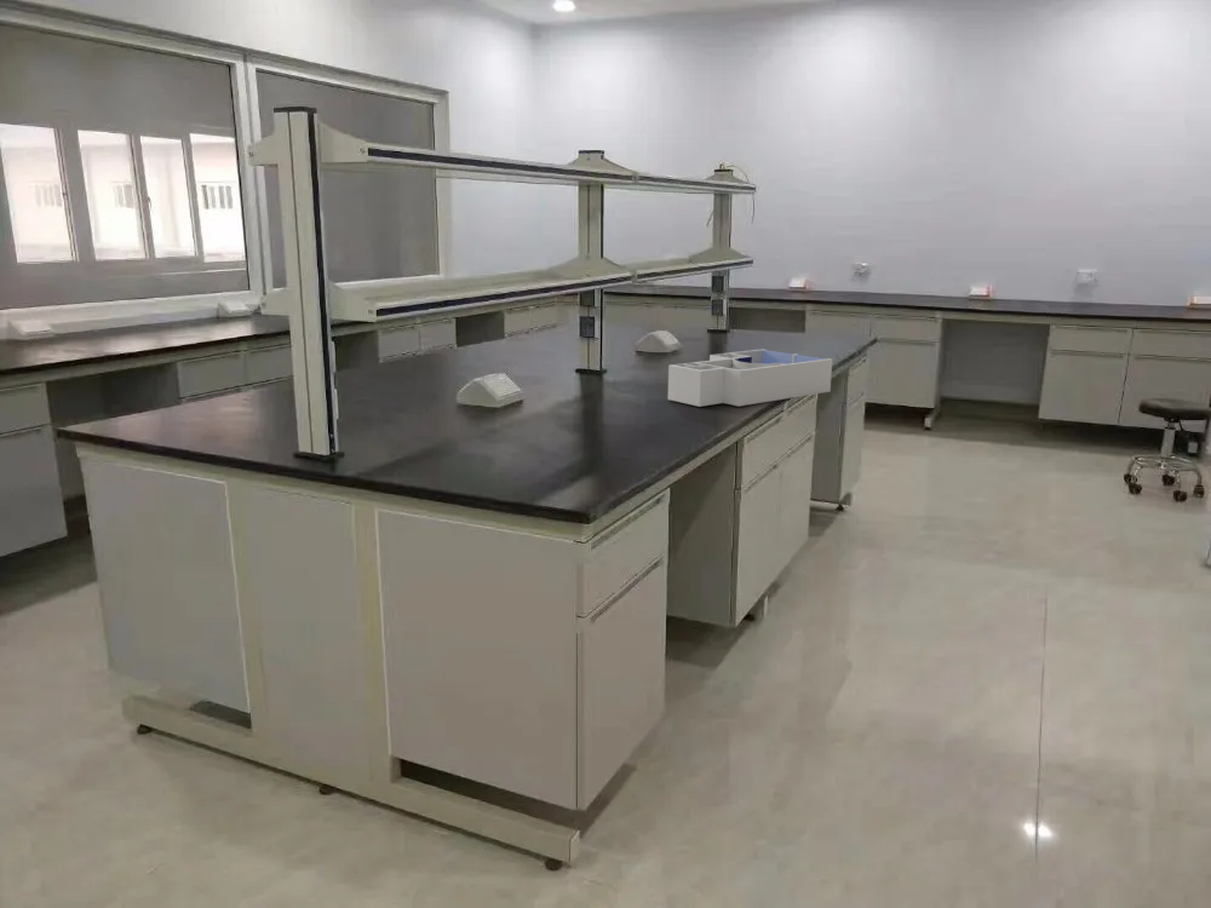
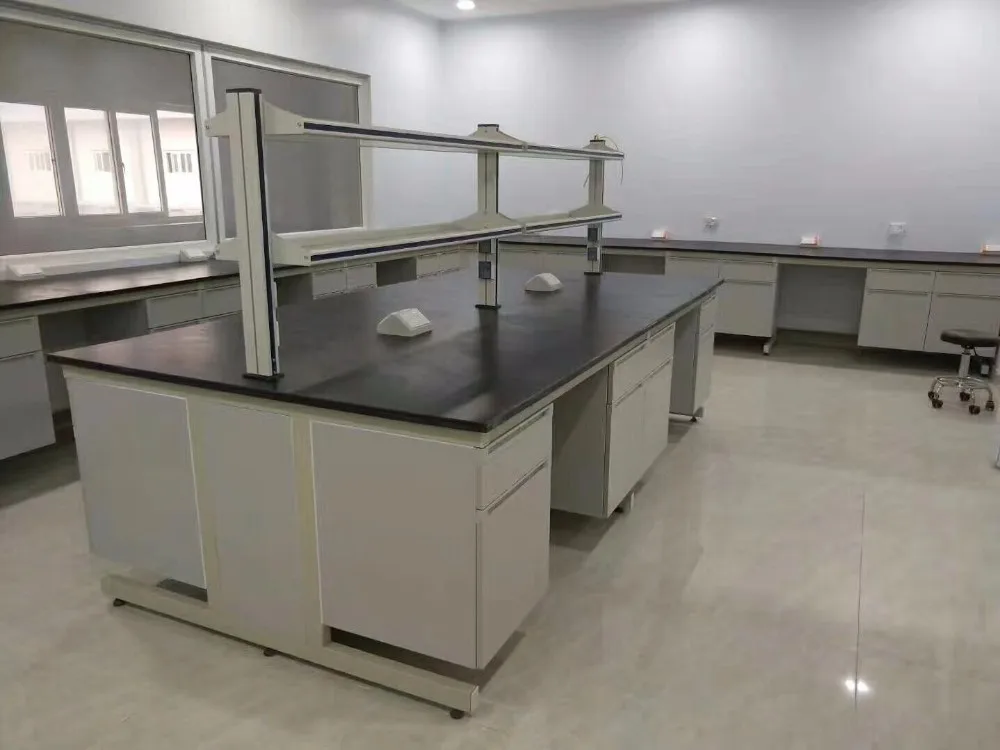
- desk organizer (741, 377)
